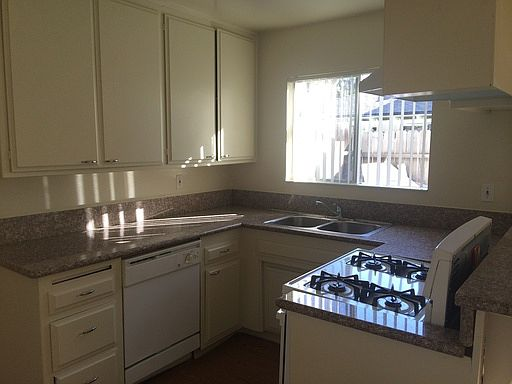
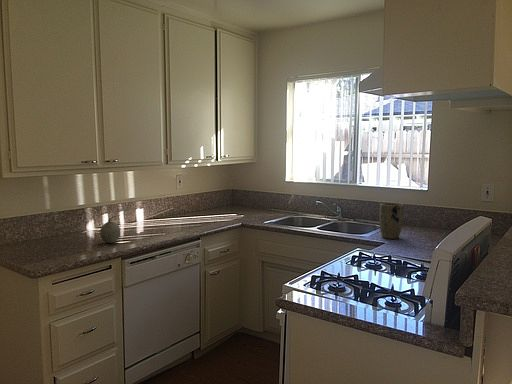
+ fruit (110, 229)
+ plant pot (391, 220)
